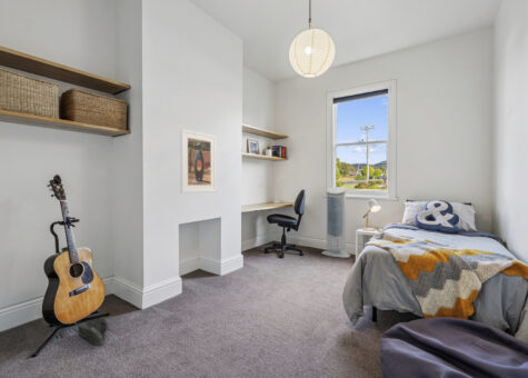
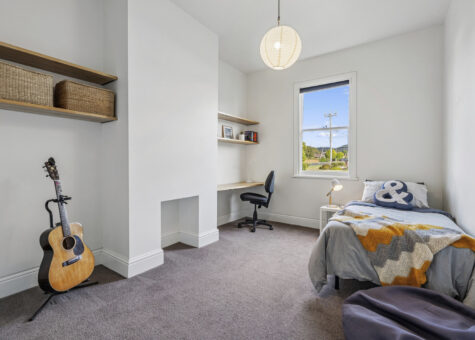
- air purifier (336, 220)
- sneaker (99, 328)
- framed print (199, 162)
